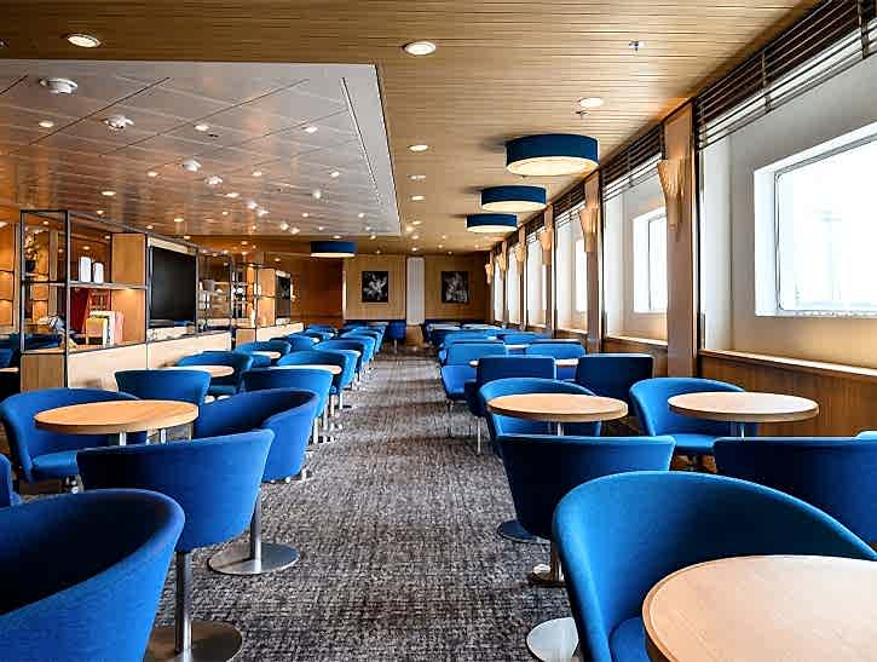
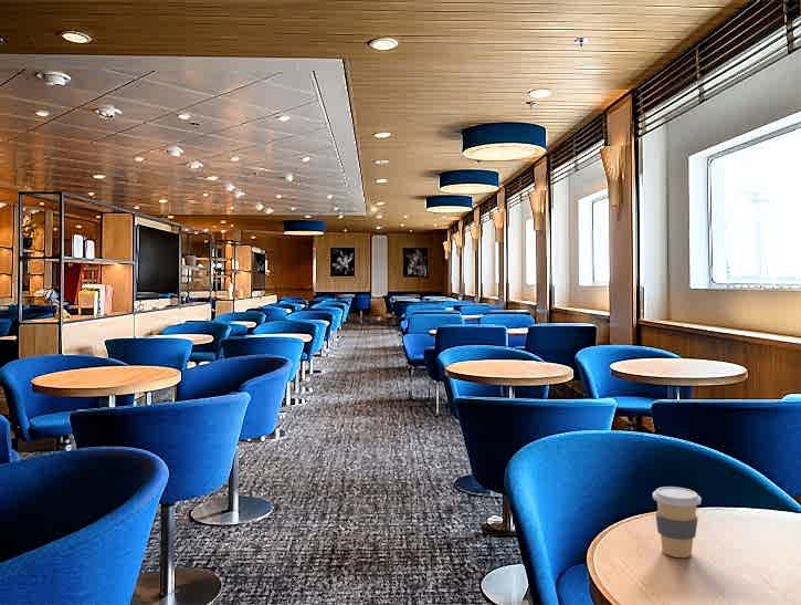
+ coffee cup (676, 522)
